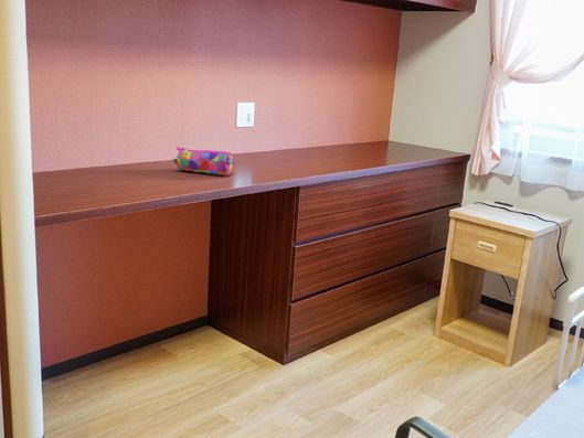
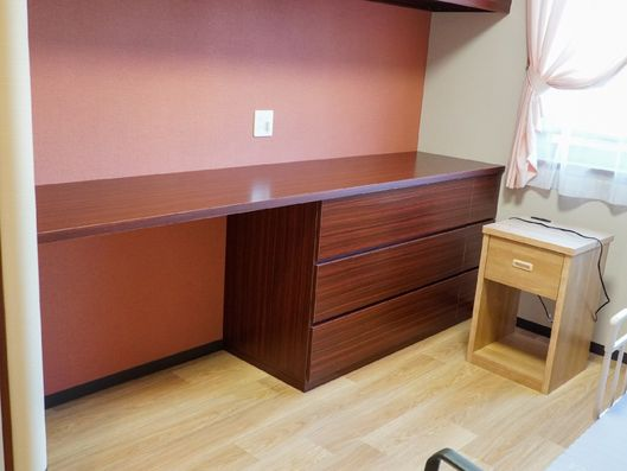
- pencil case (203, 160)
